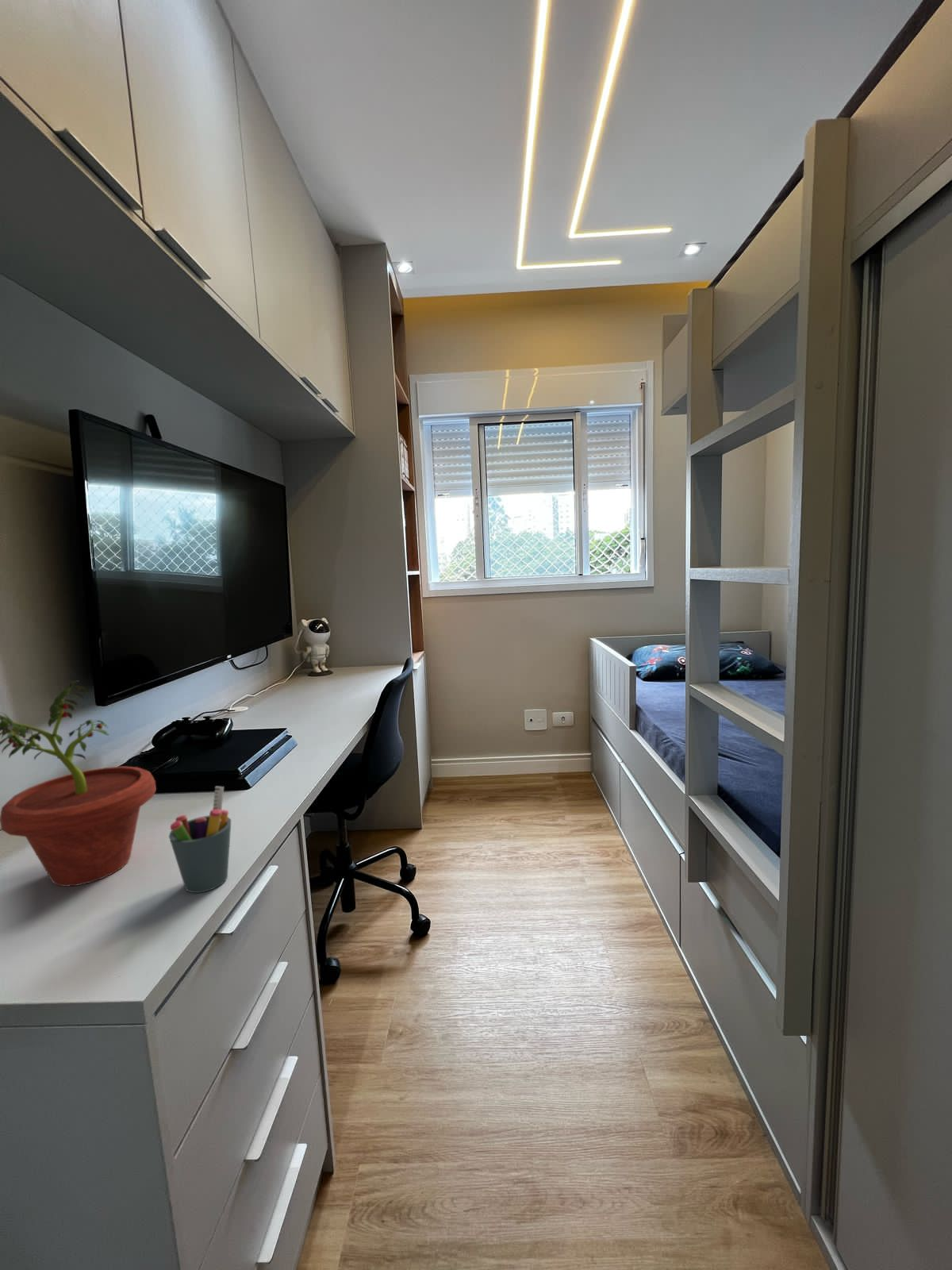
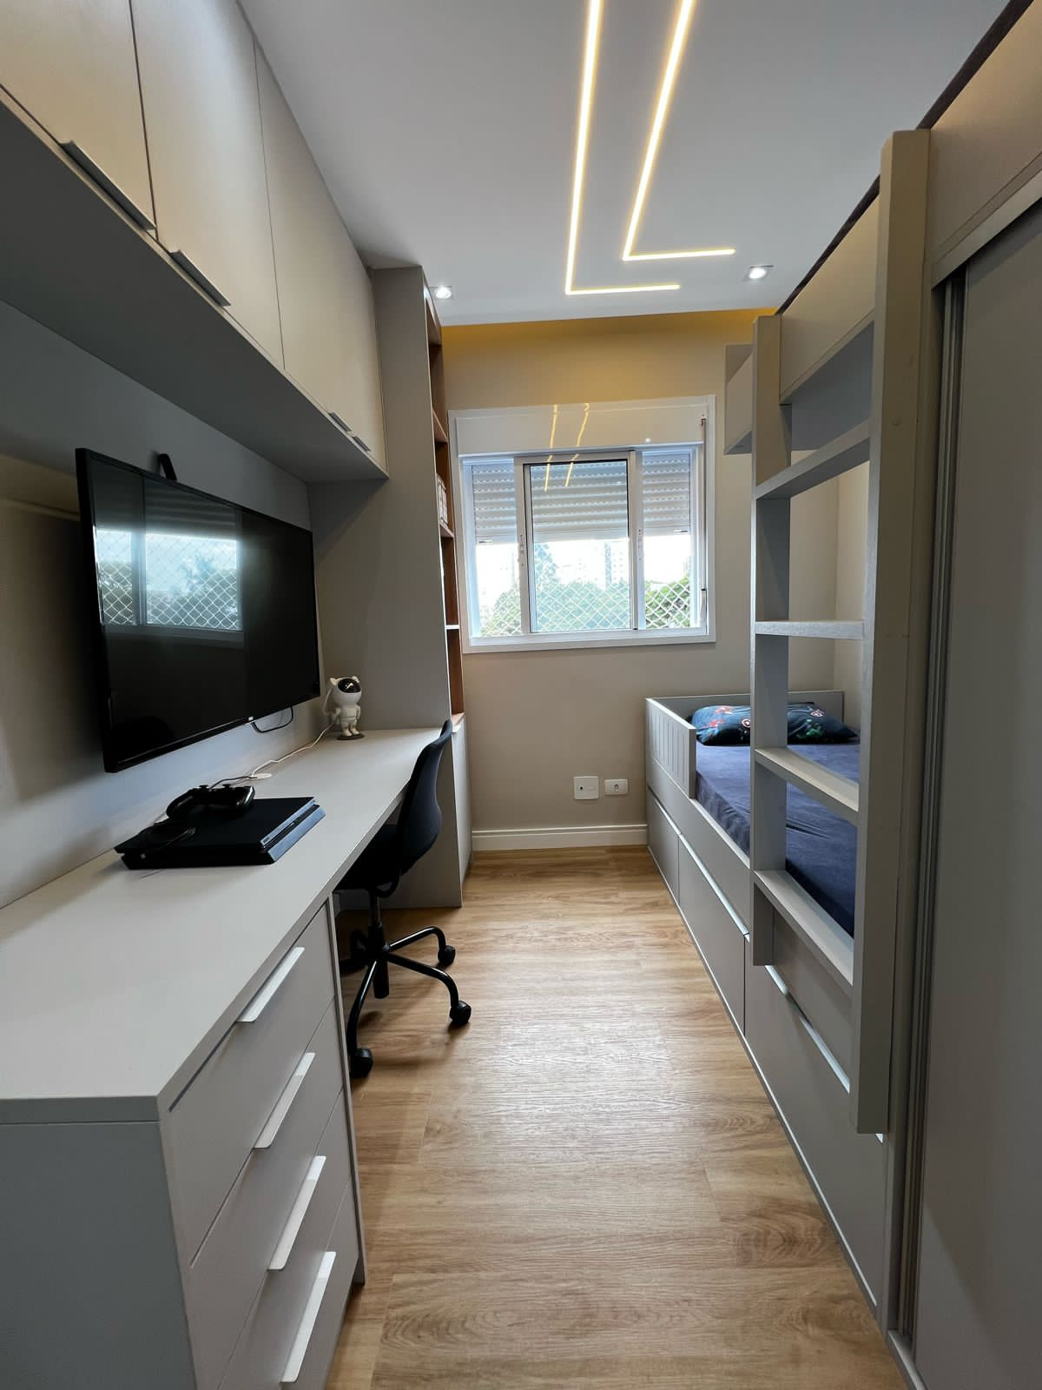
- potted plant (73, 776)
- pen holder (202, 840)
